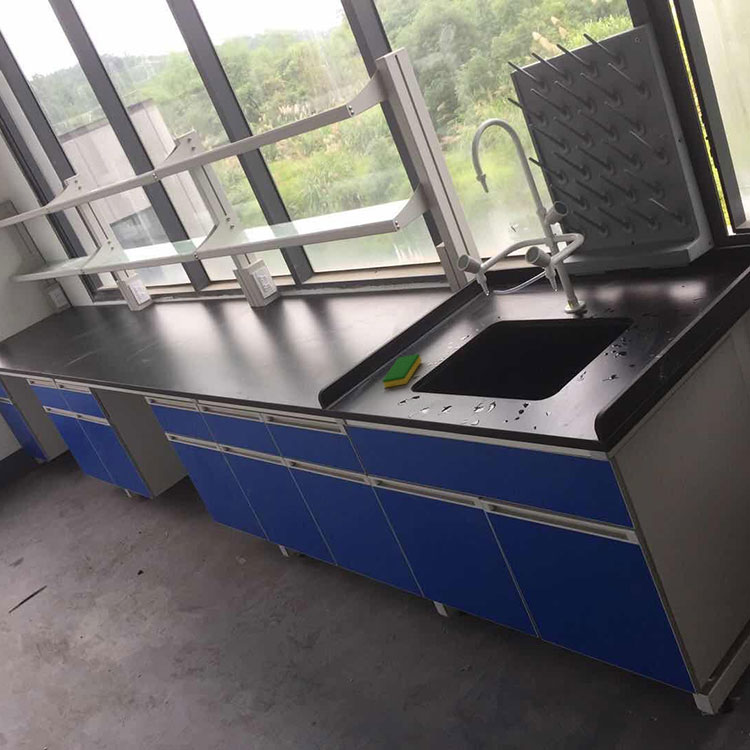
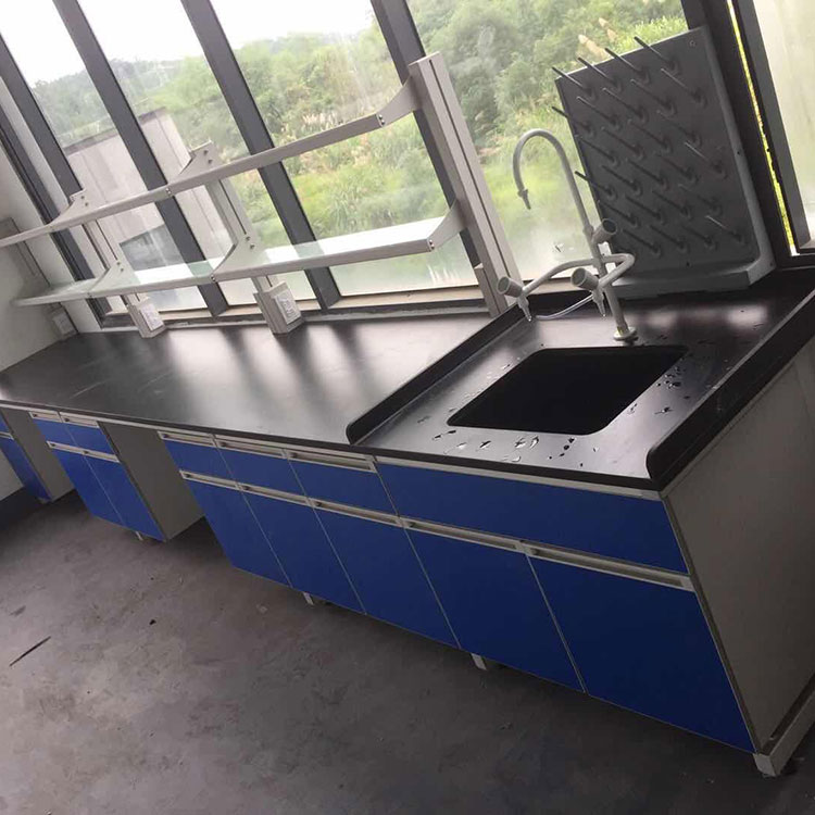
- dish sponge (402, 370)
